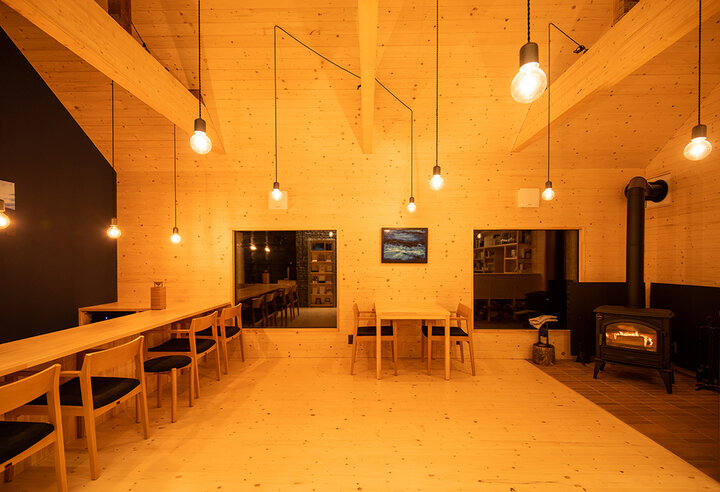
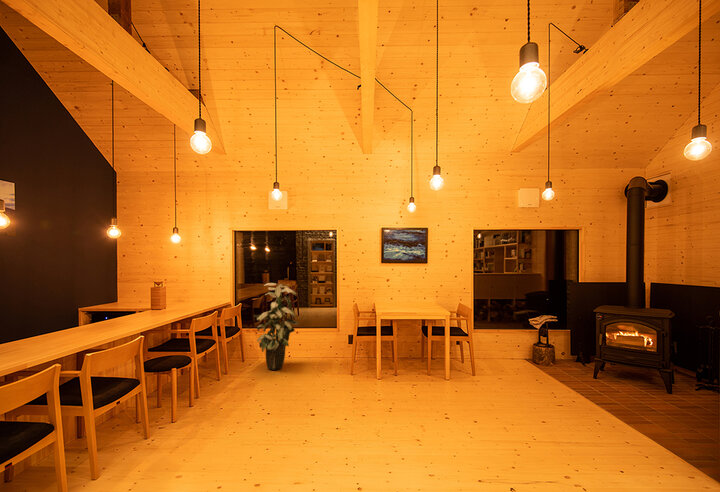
+ indoor plant (275, 324)
